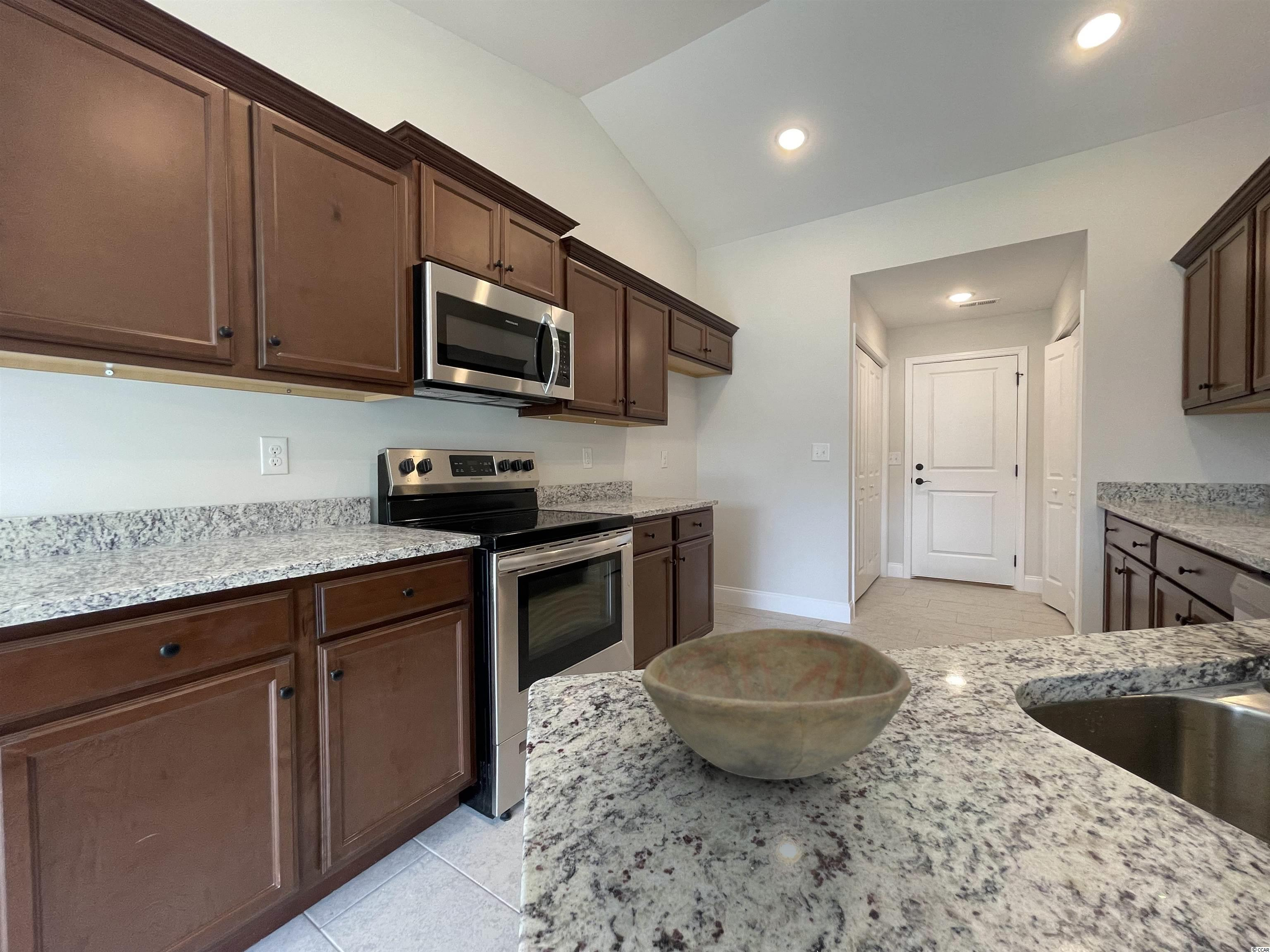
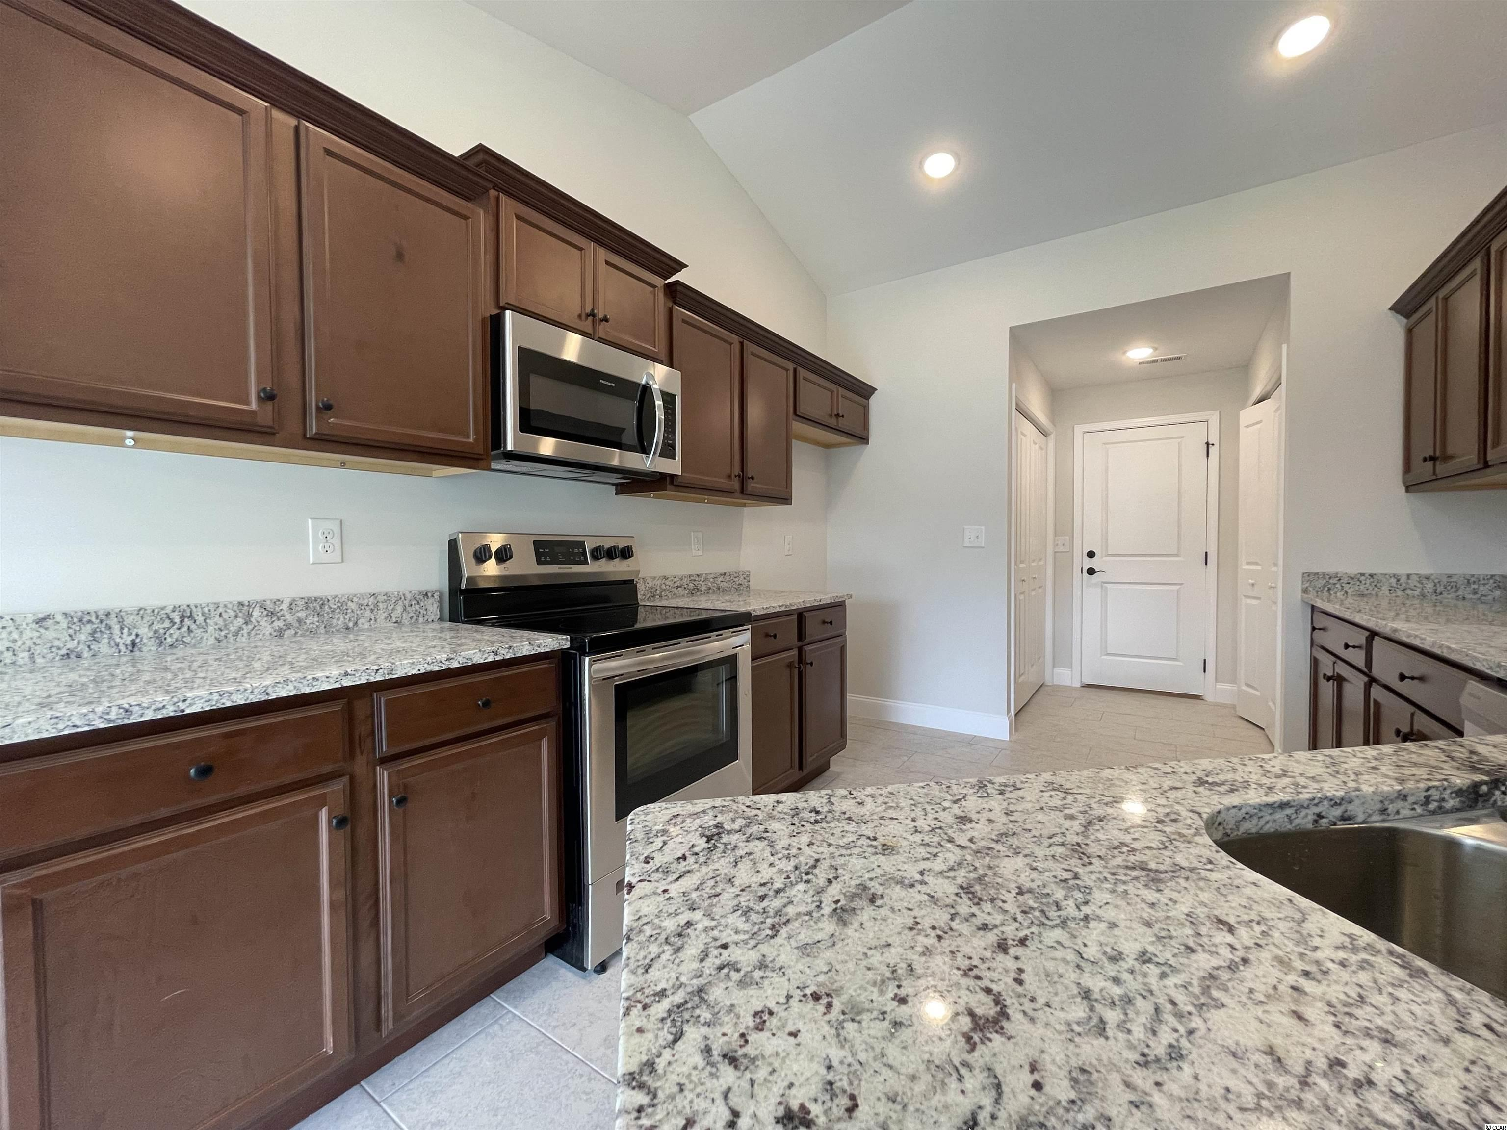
- bowl (764, 704)
